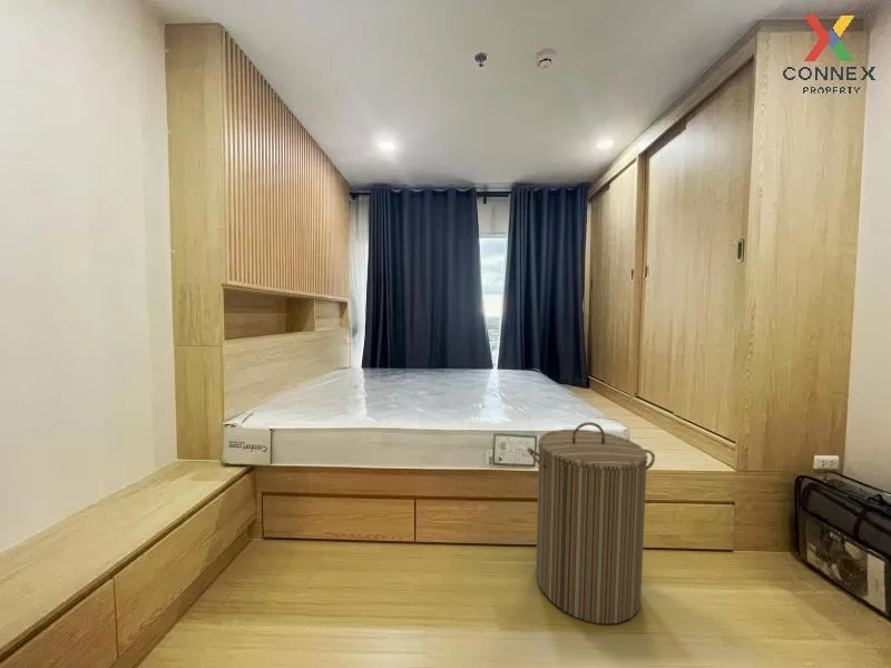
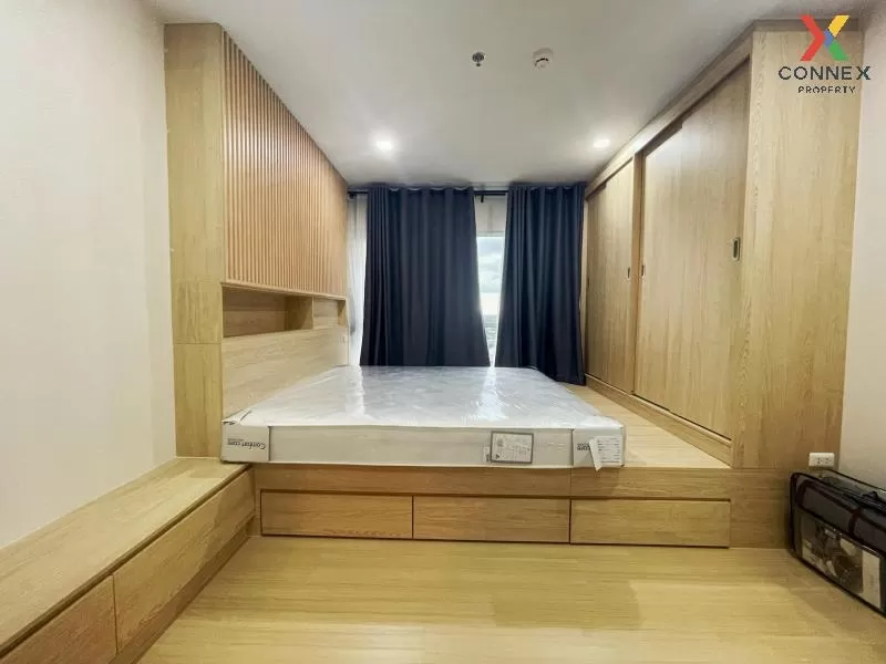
- laundry hamper (588, 503)
